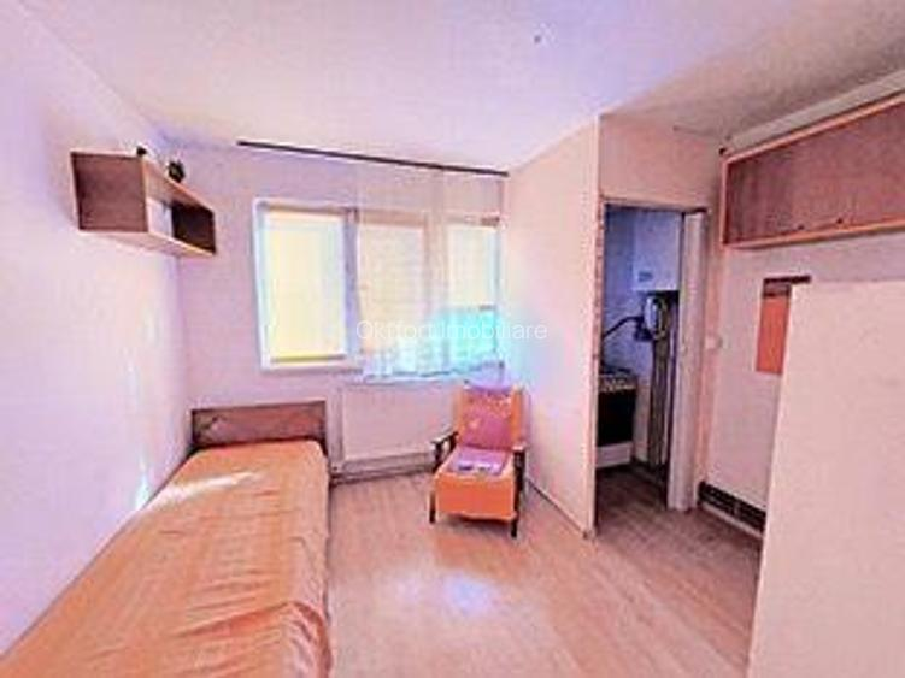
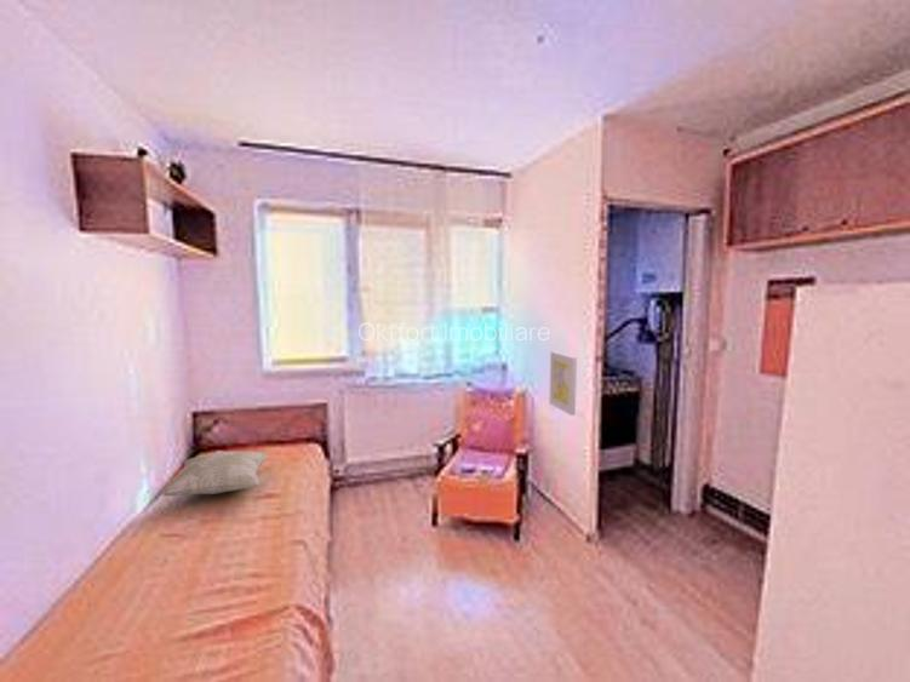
+ wall art (562, 382)
+ decorative pillow (219, 471)
